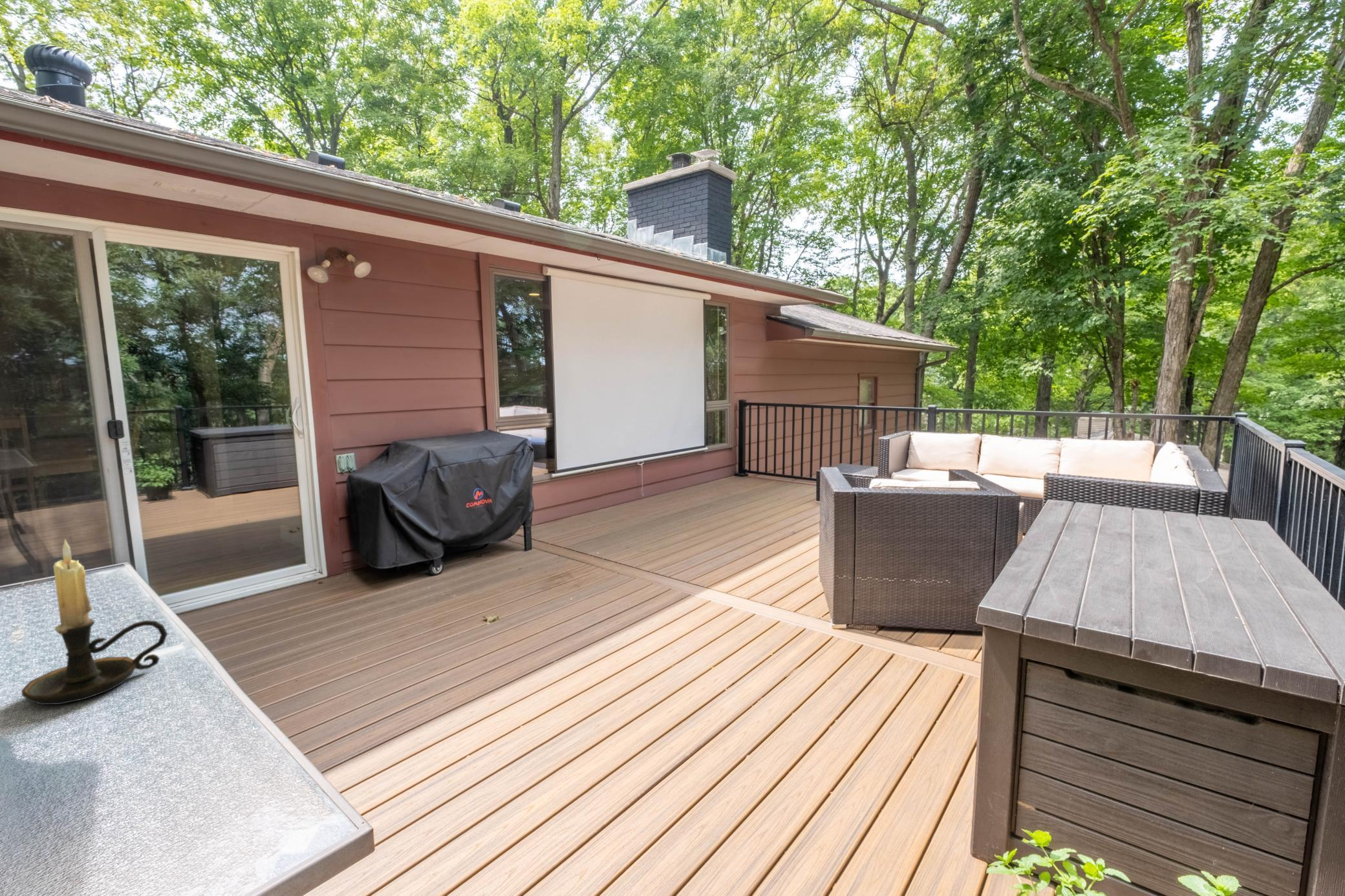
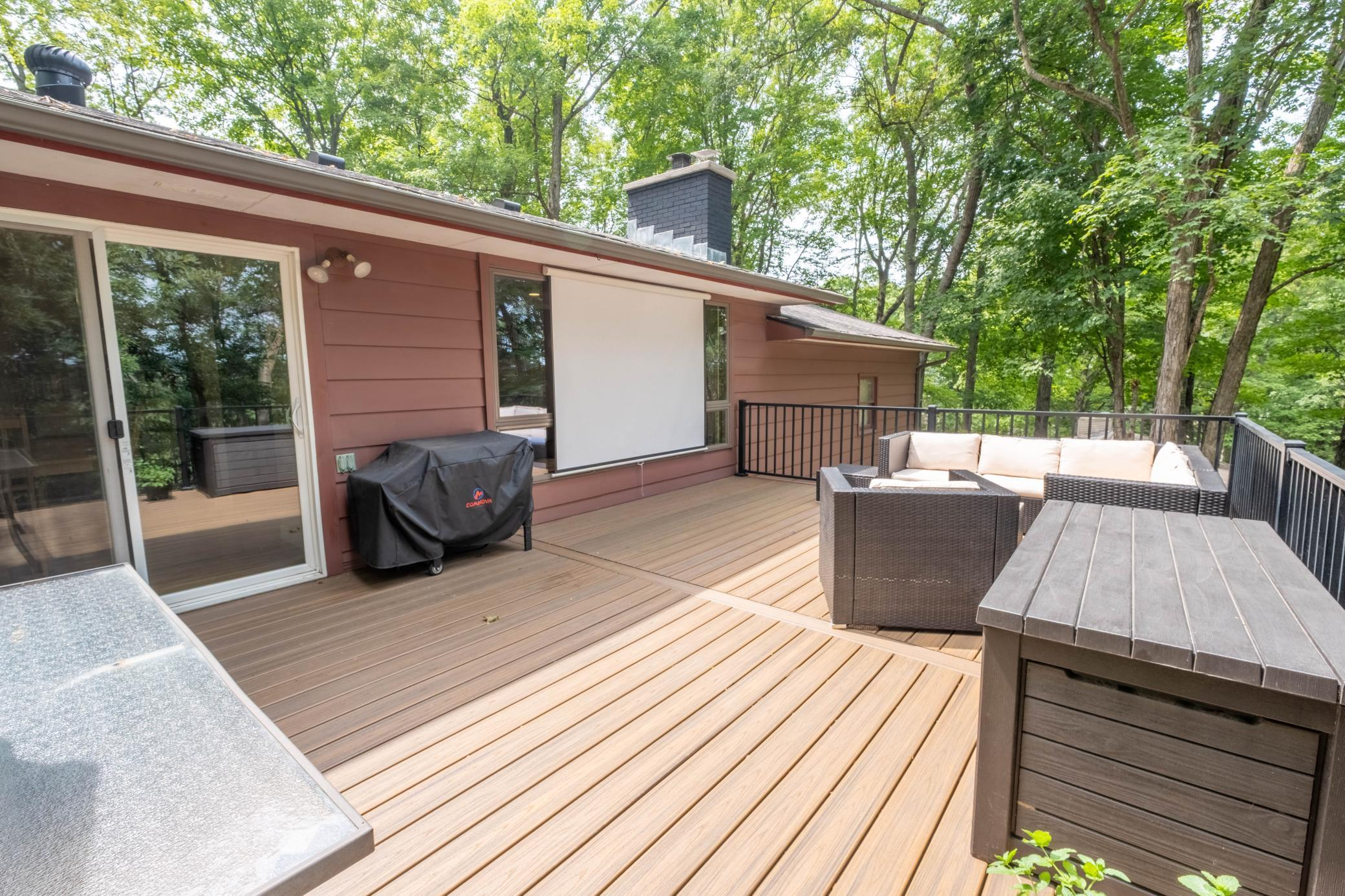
- candle holder (92, 609)
